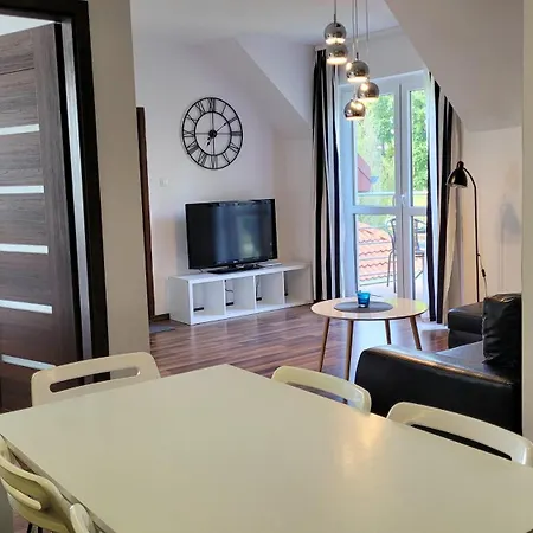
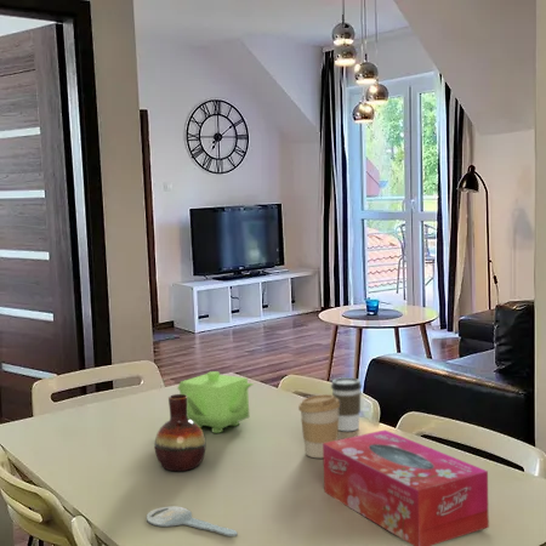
+ coffee cup (319, 425)
+ tissue box (399, 482)
+ coffee cup (346, 404)
+ teapot (214, 399)
+ key (192, 522)
+ vase (180, 431)
